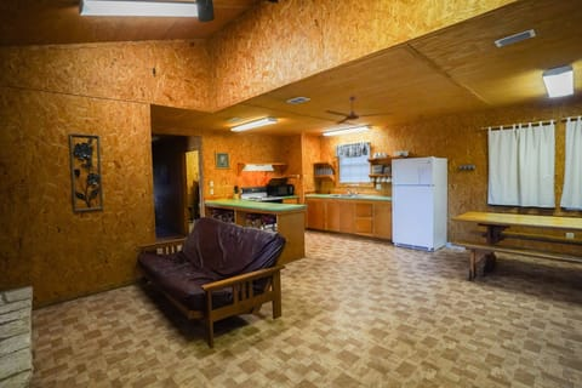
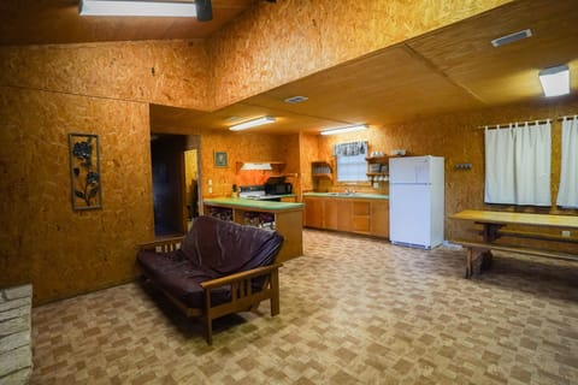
- ceiling fan (353, 112)
